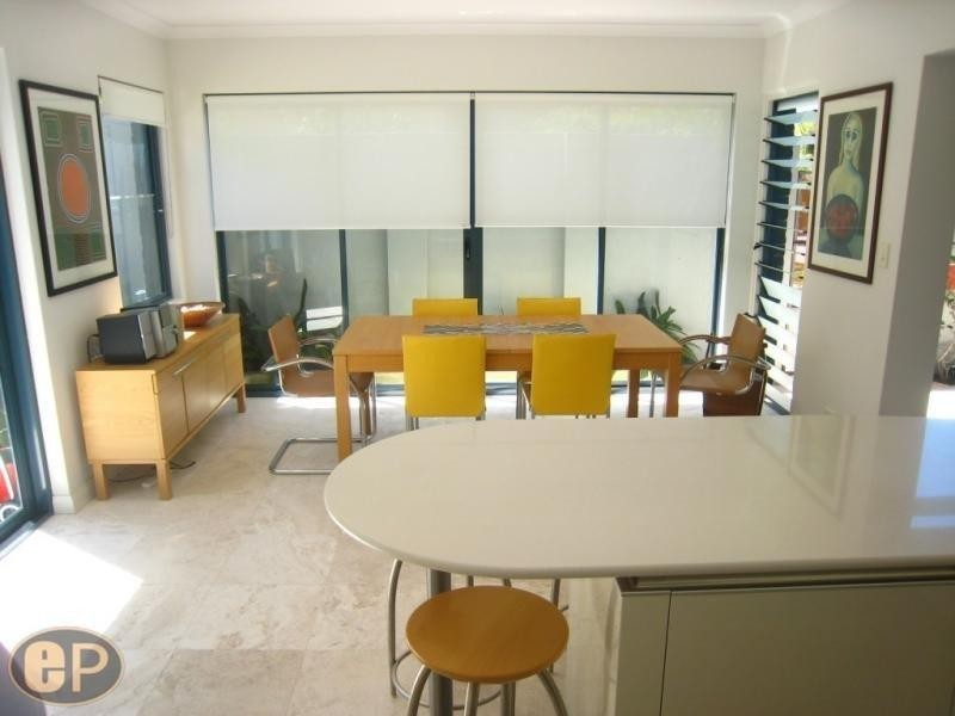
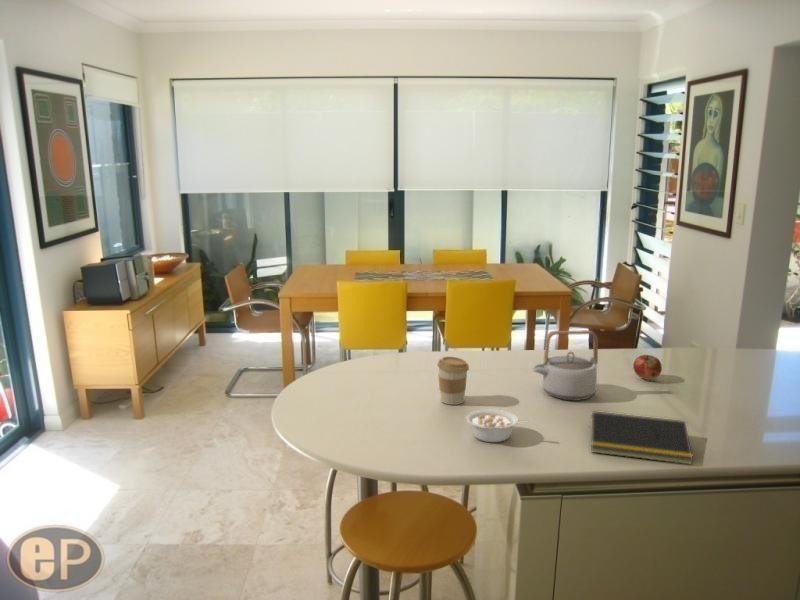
+ fruit (647, 366)
+ coffee cup (452, 379)
+ notepad (639, 436)
+ legume (493, 425)
+ teapot (565, 362)
